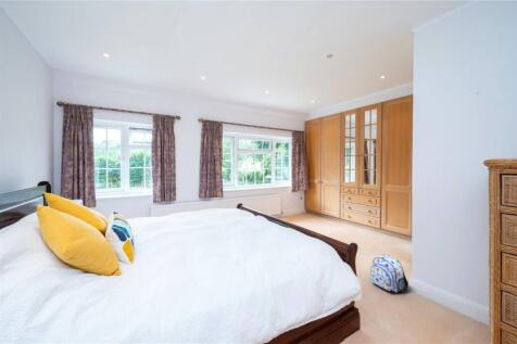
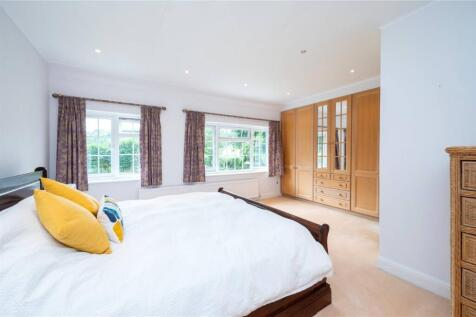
- backpack (386, 271)
